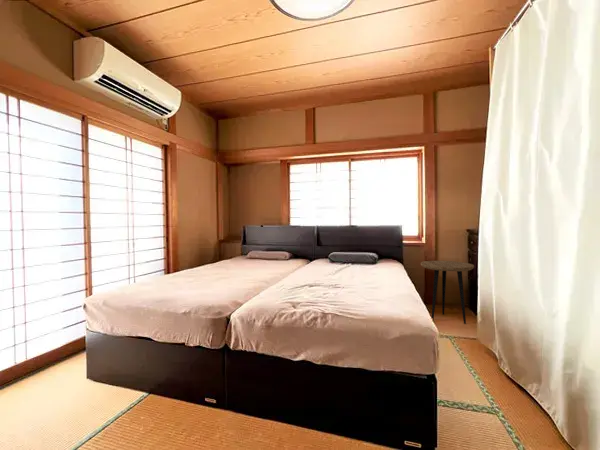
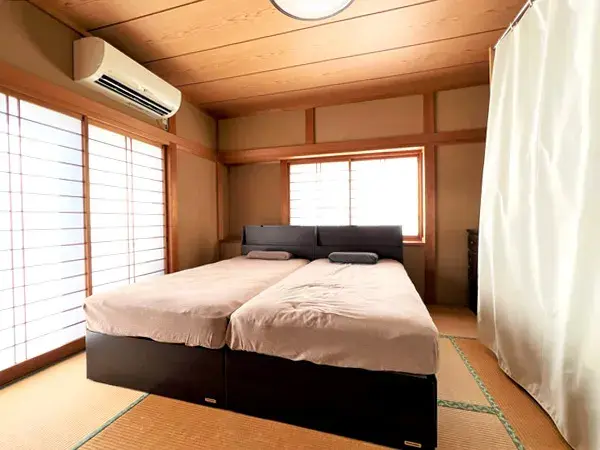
- side table (444, 291)
